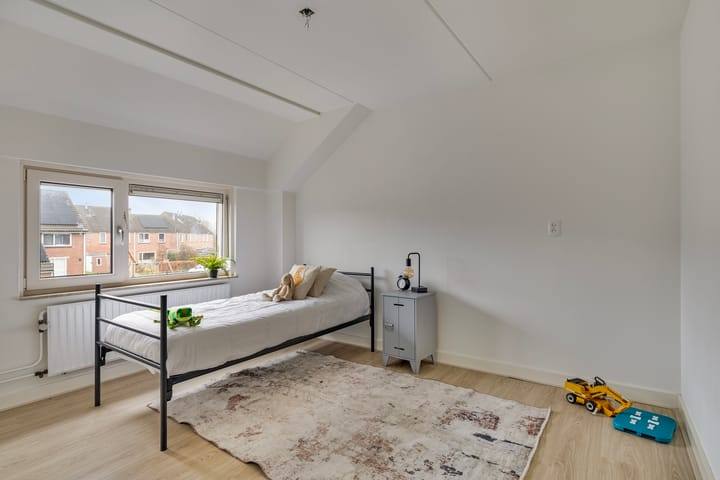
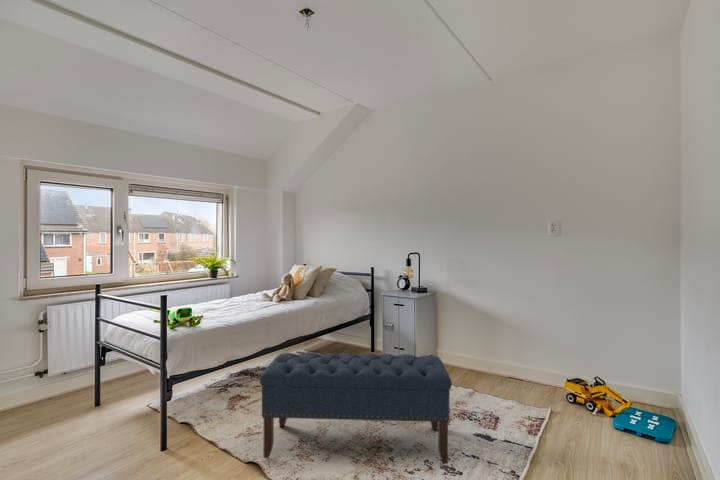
+ bench (356, 401)
